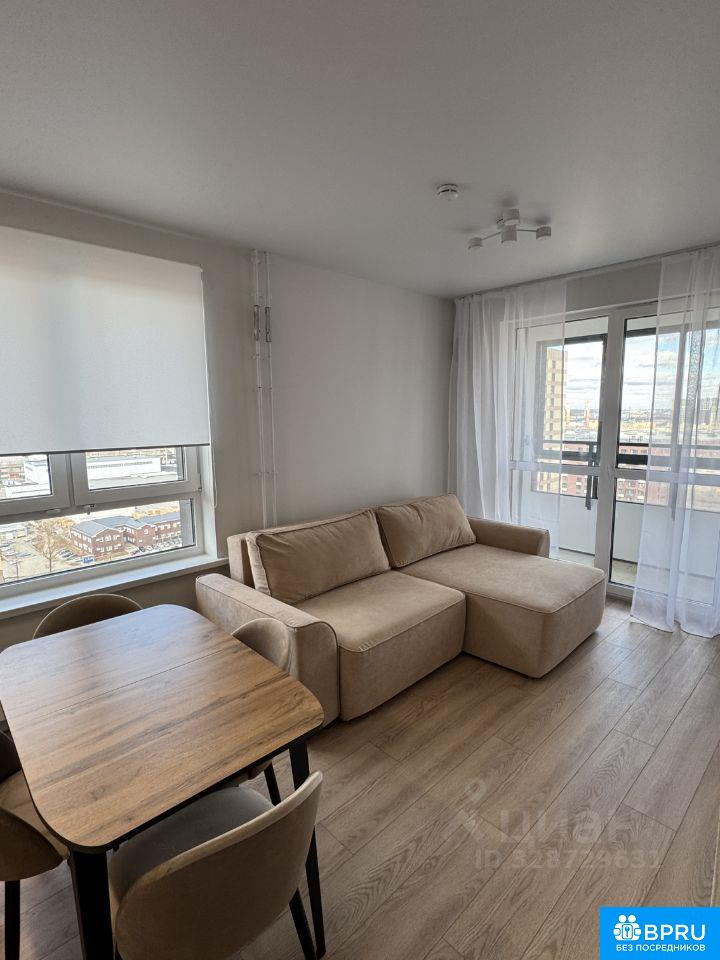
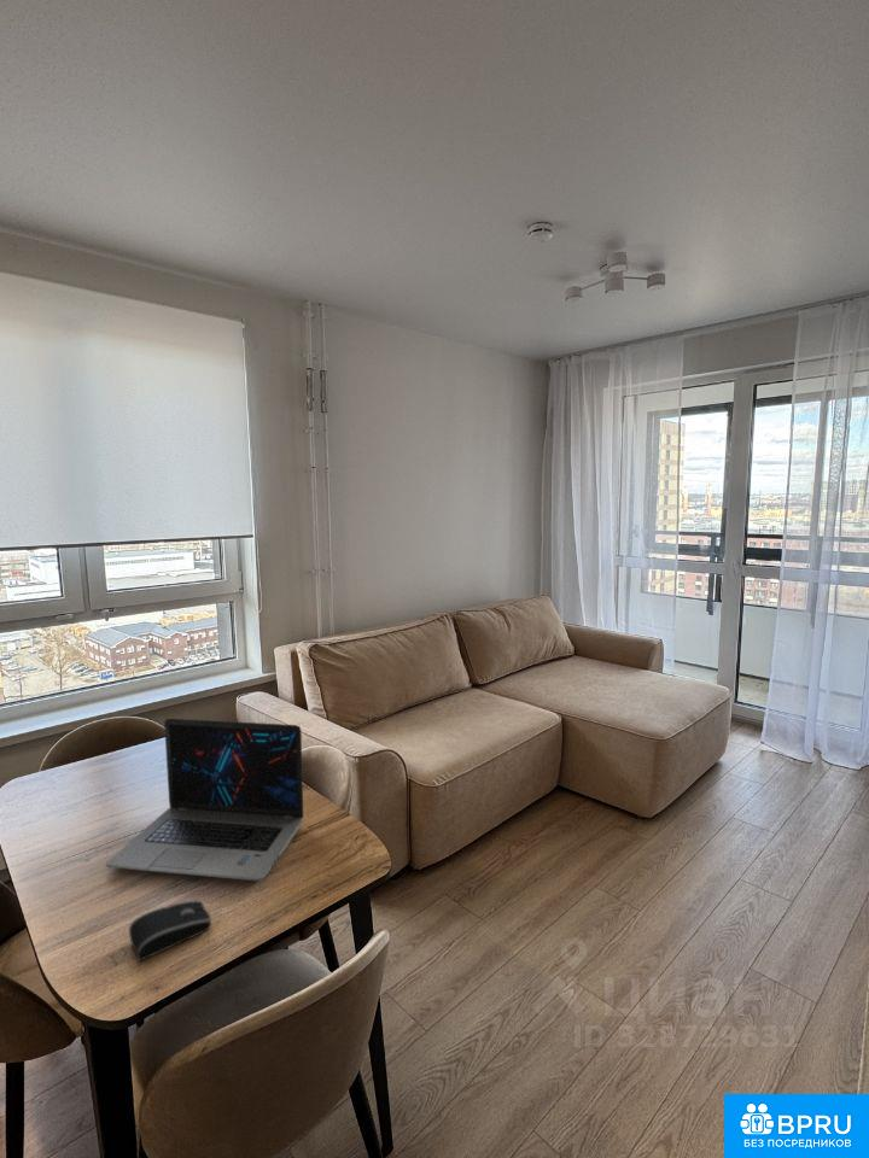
+ computer mouse (170, 925)
+ laptop (209, 794)
